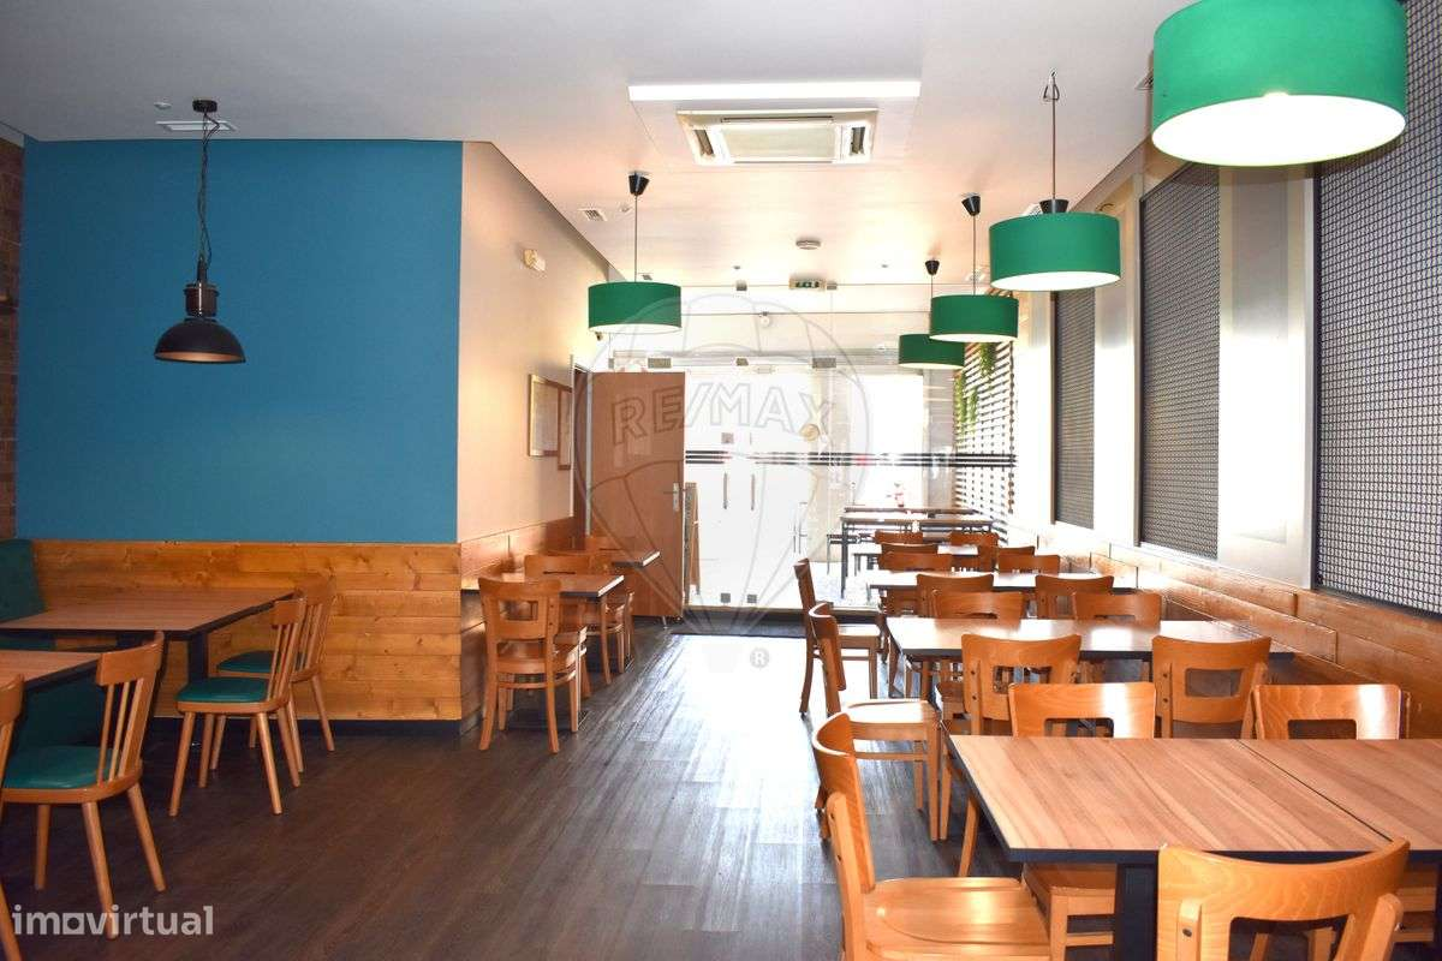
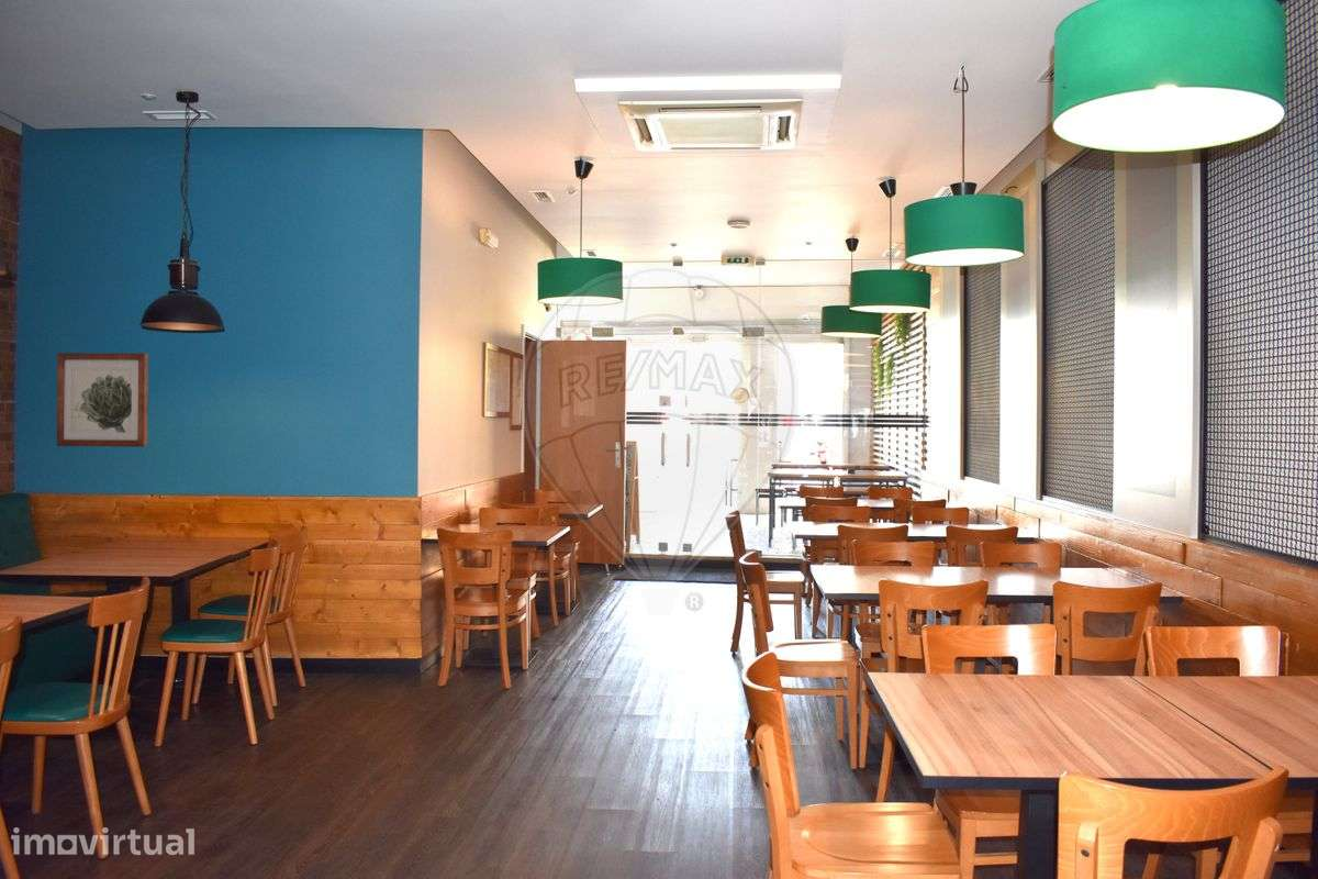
+ wall art (102, 399)
